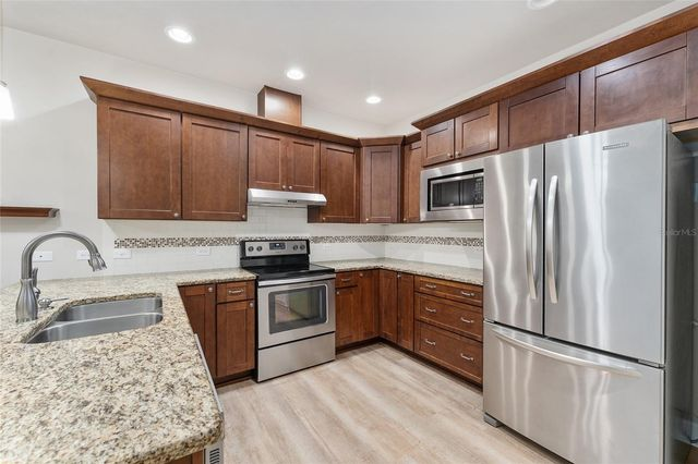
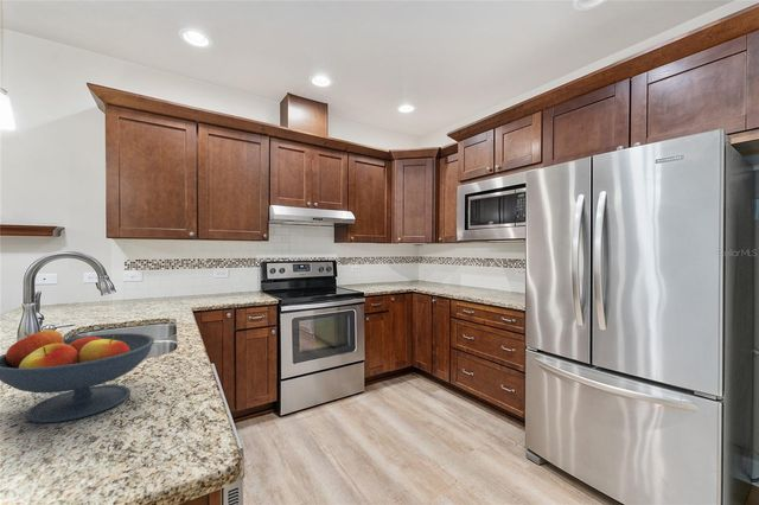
+ fruit bowl (82, 365)
